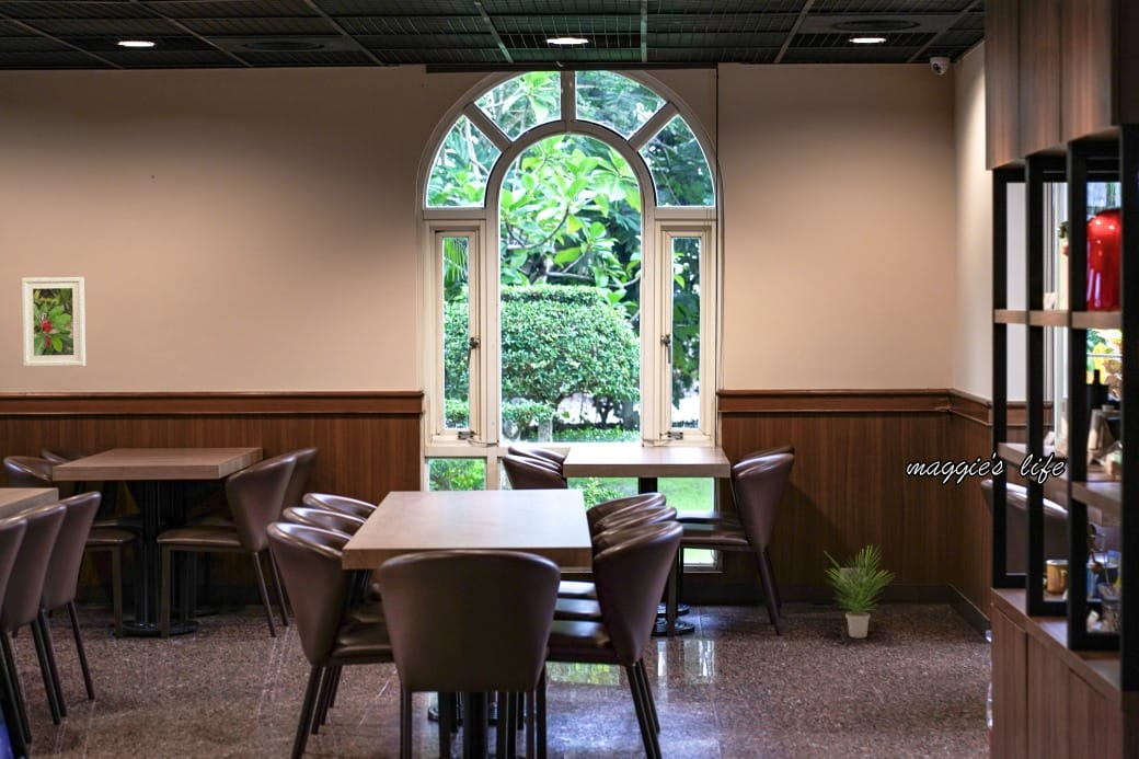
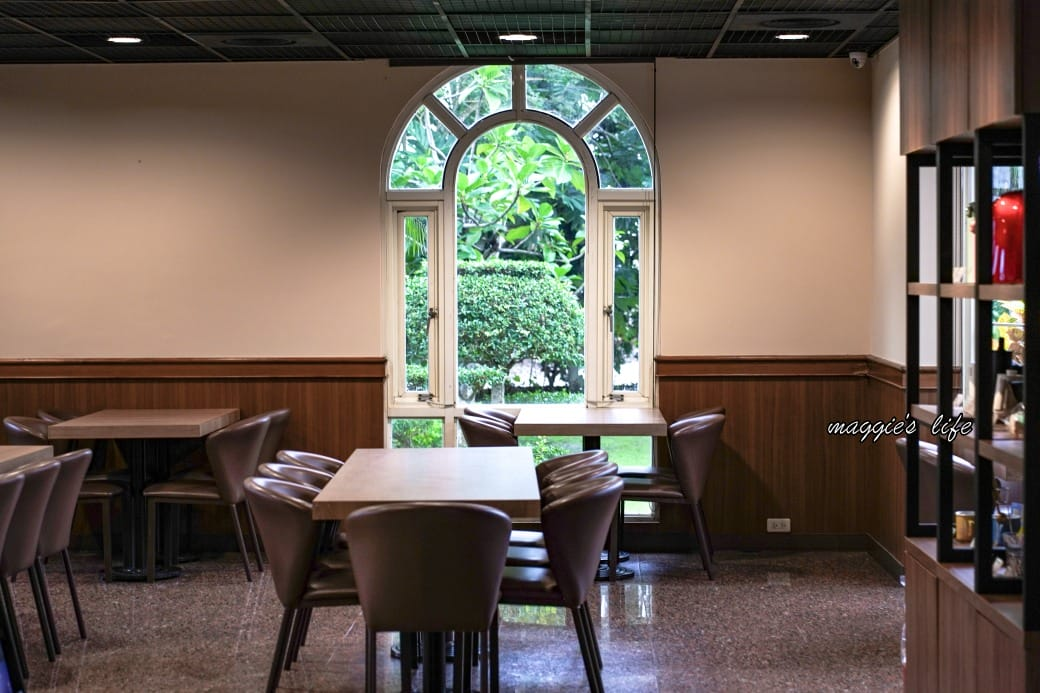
- potted plant (858, 591)
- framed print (54, 321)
